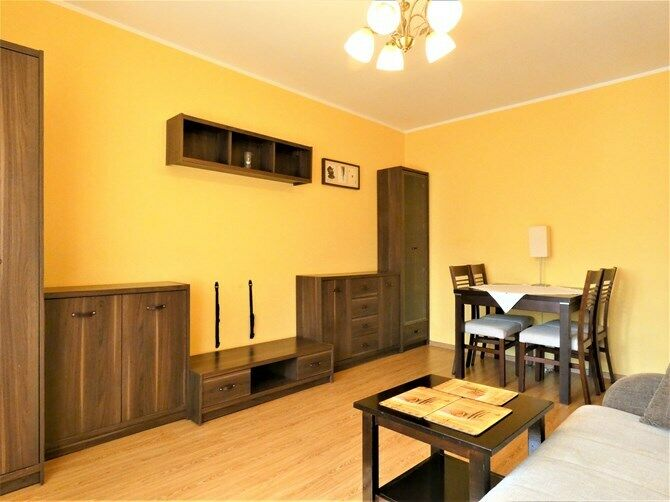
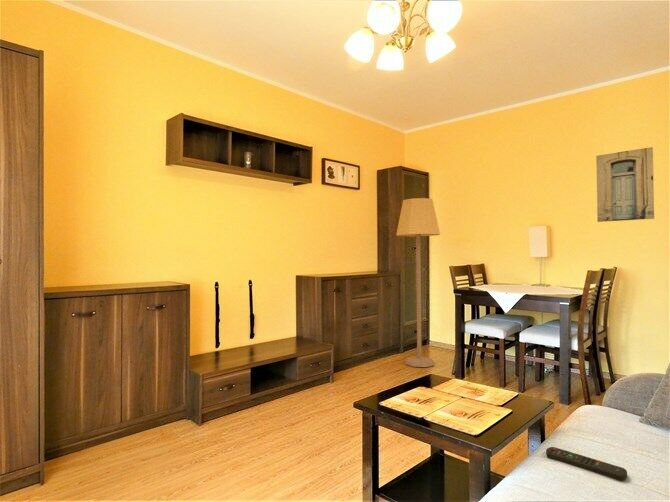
+ lamp (418, 281)
+ remote control (584, 462)
+ wall art (624, 186)
